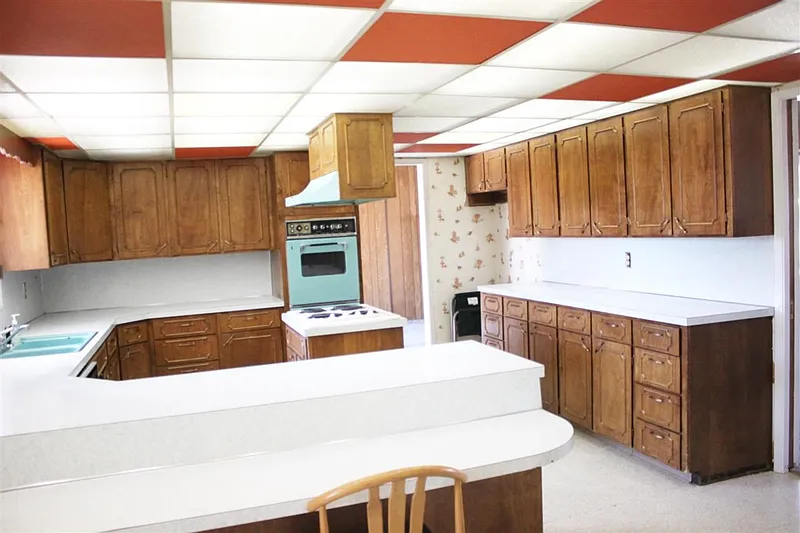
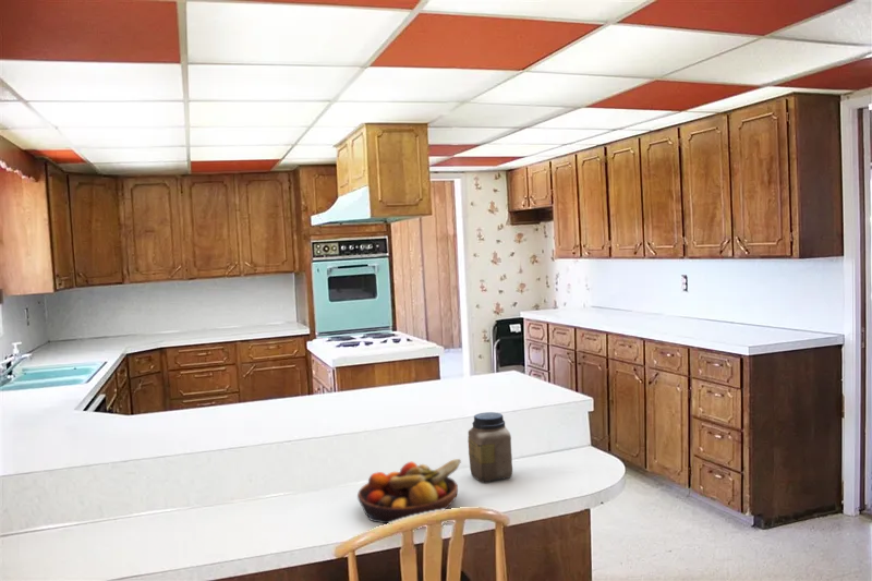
+ jar (489, 445)
+ fruit bowl (408, 484)
